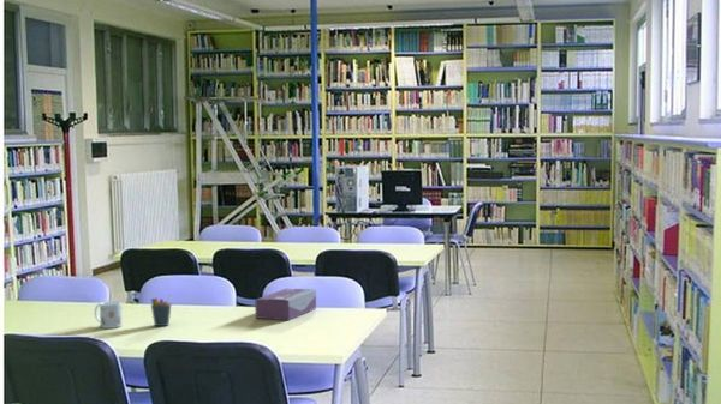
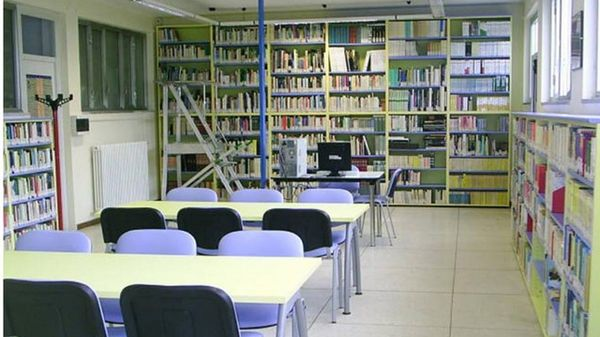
- pen holder (161, 309)
- mug (107, 314)
- tissue box (286, 303)
